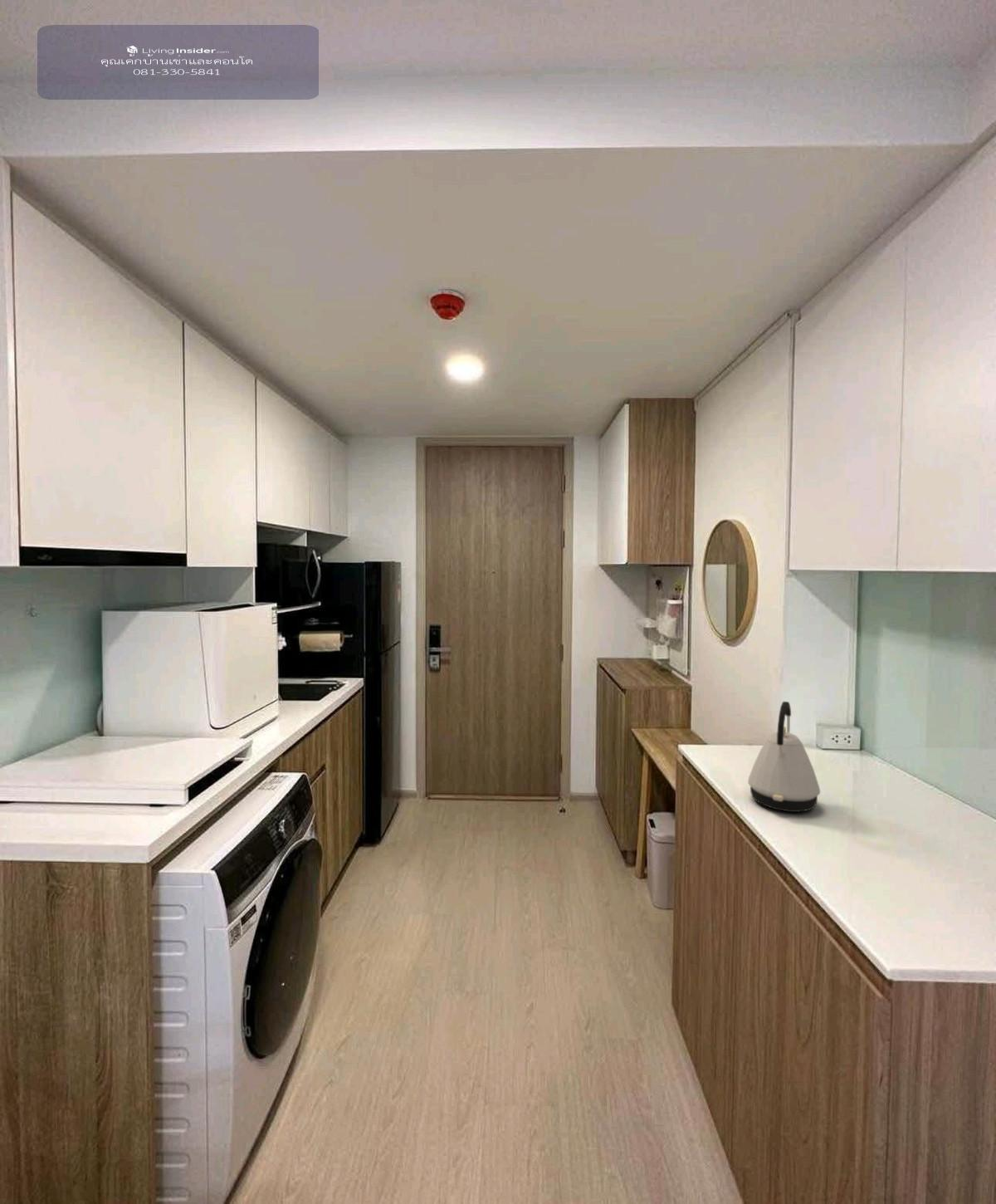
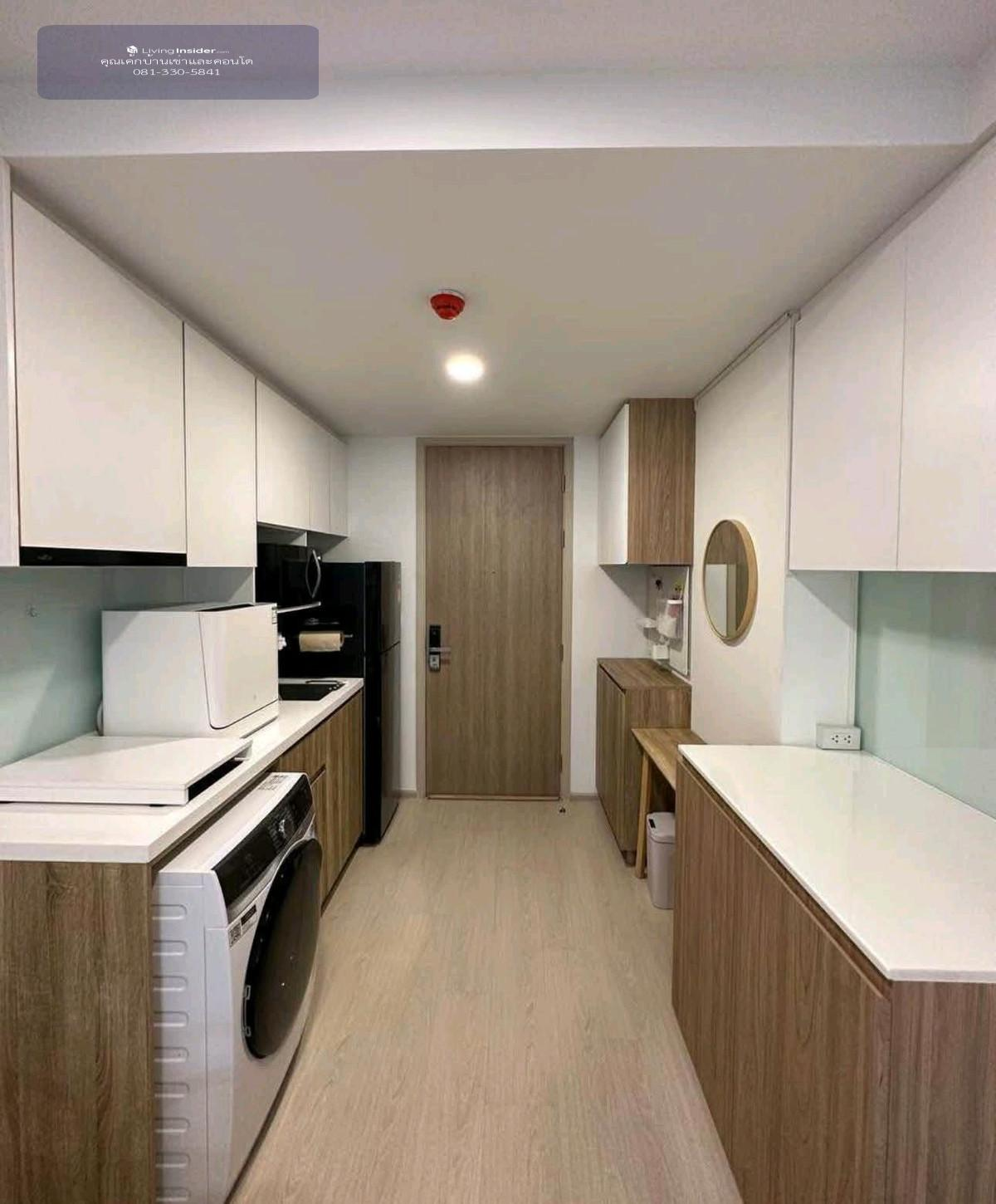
- kettle (784, 751)
